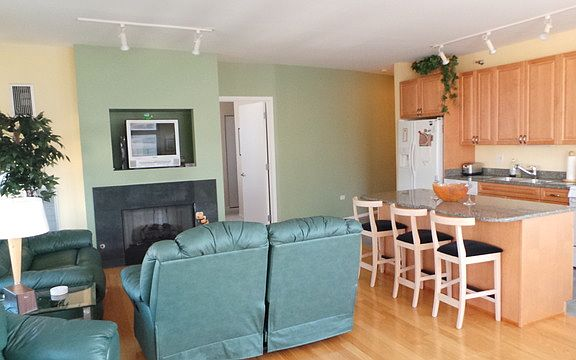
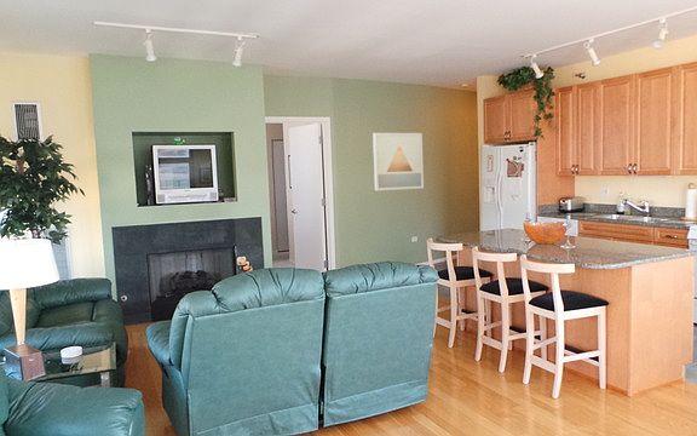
+ wall art (398, 161)
